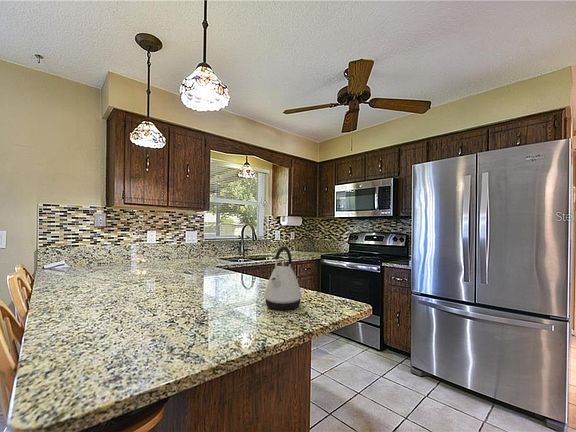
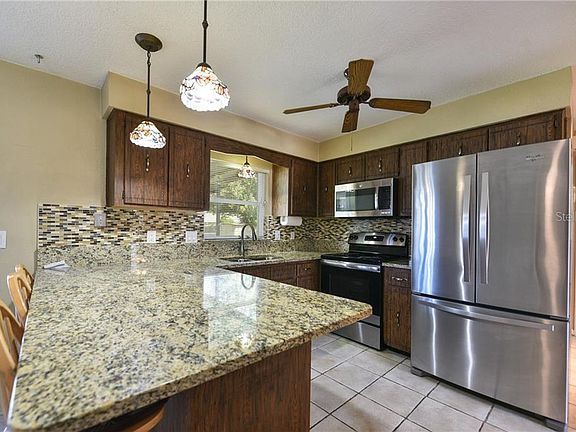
- kettle (282, 276)
